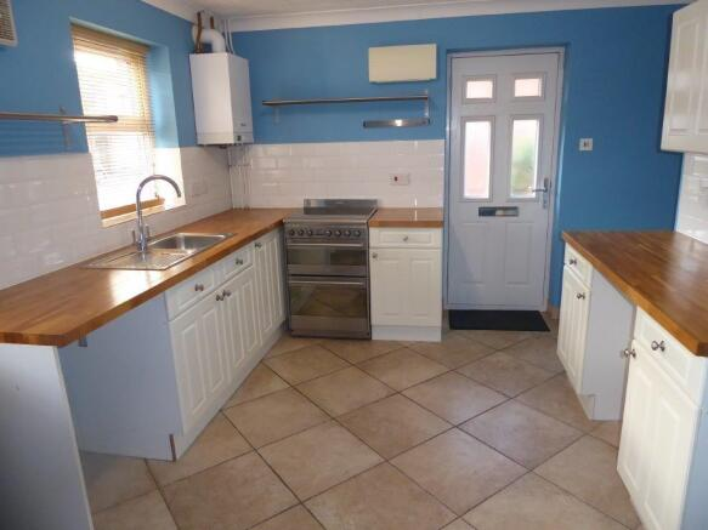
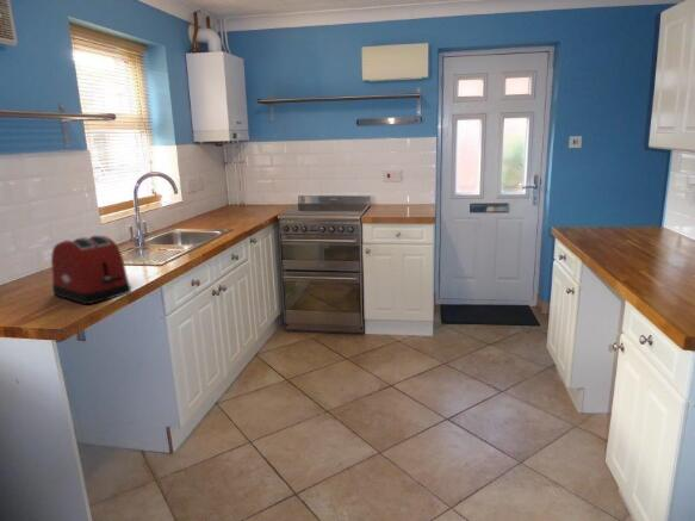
+ toaster (87, 266)
